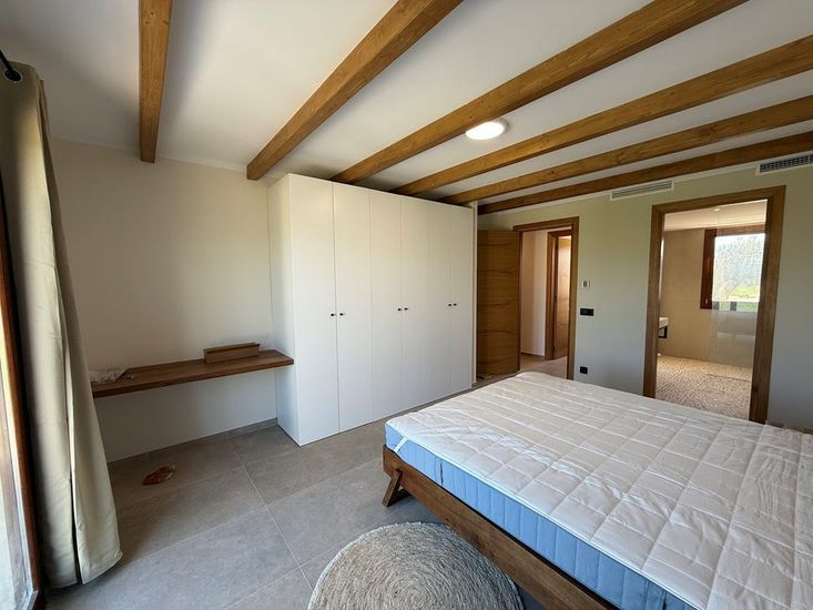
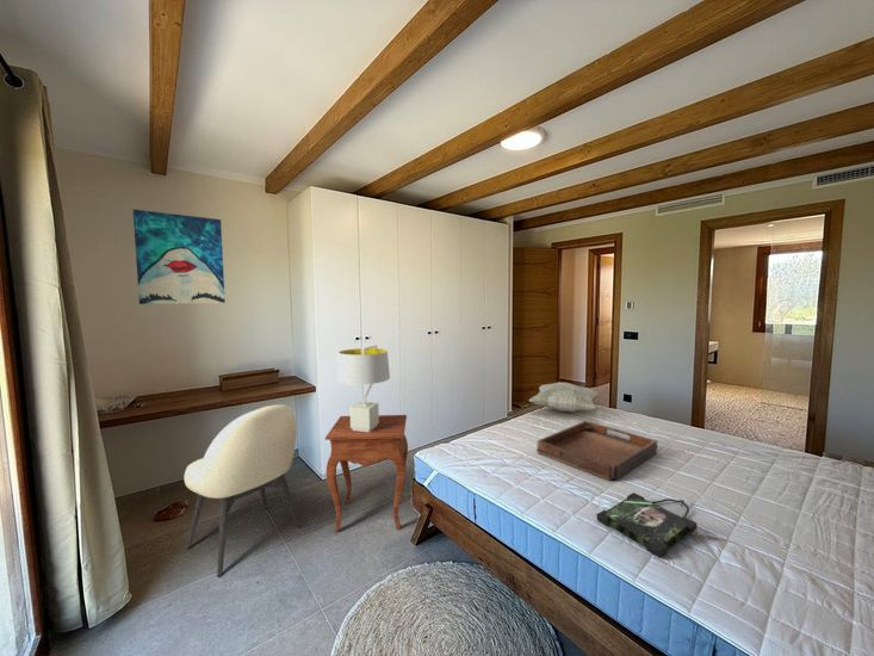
+ photo frame (656, 515)
+ side table (367, 465)
+ decorative pillow (564, 396)
+ table lamp (367, 389)
+ wall art (181, 259)
+ serving tray (596, 446)
+ chair (244, 470)
